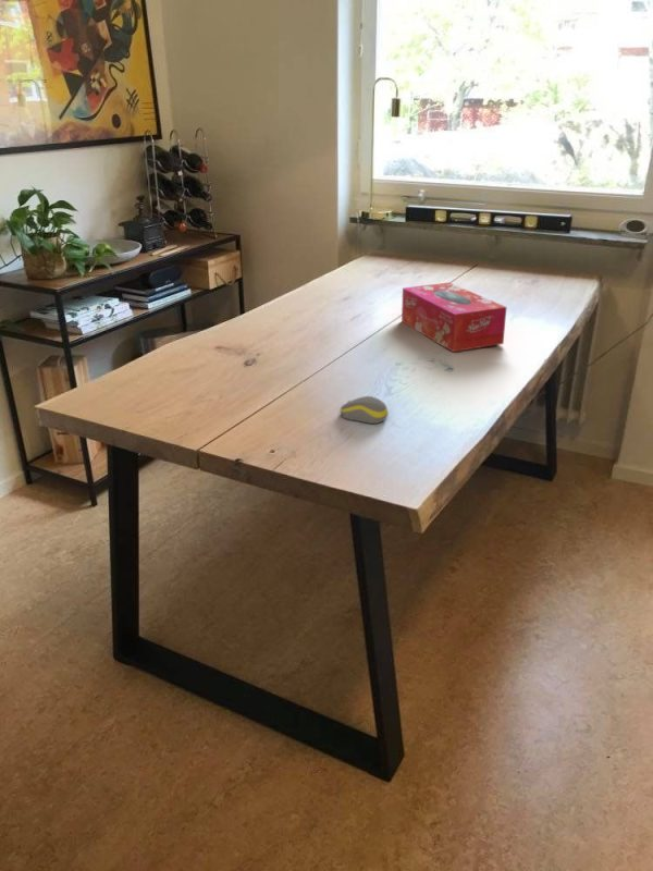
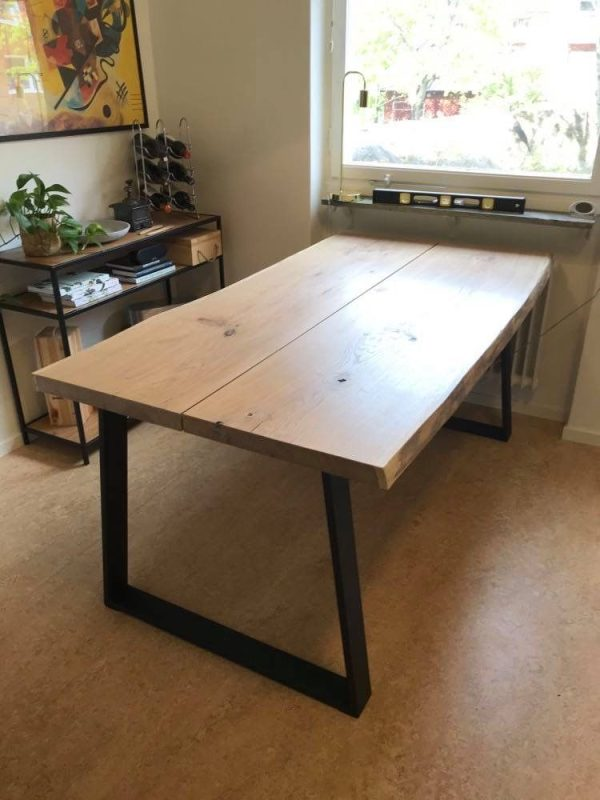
- computer mouse (364, 407)
- tissue box (451, 315)
